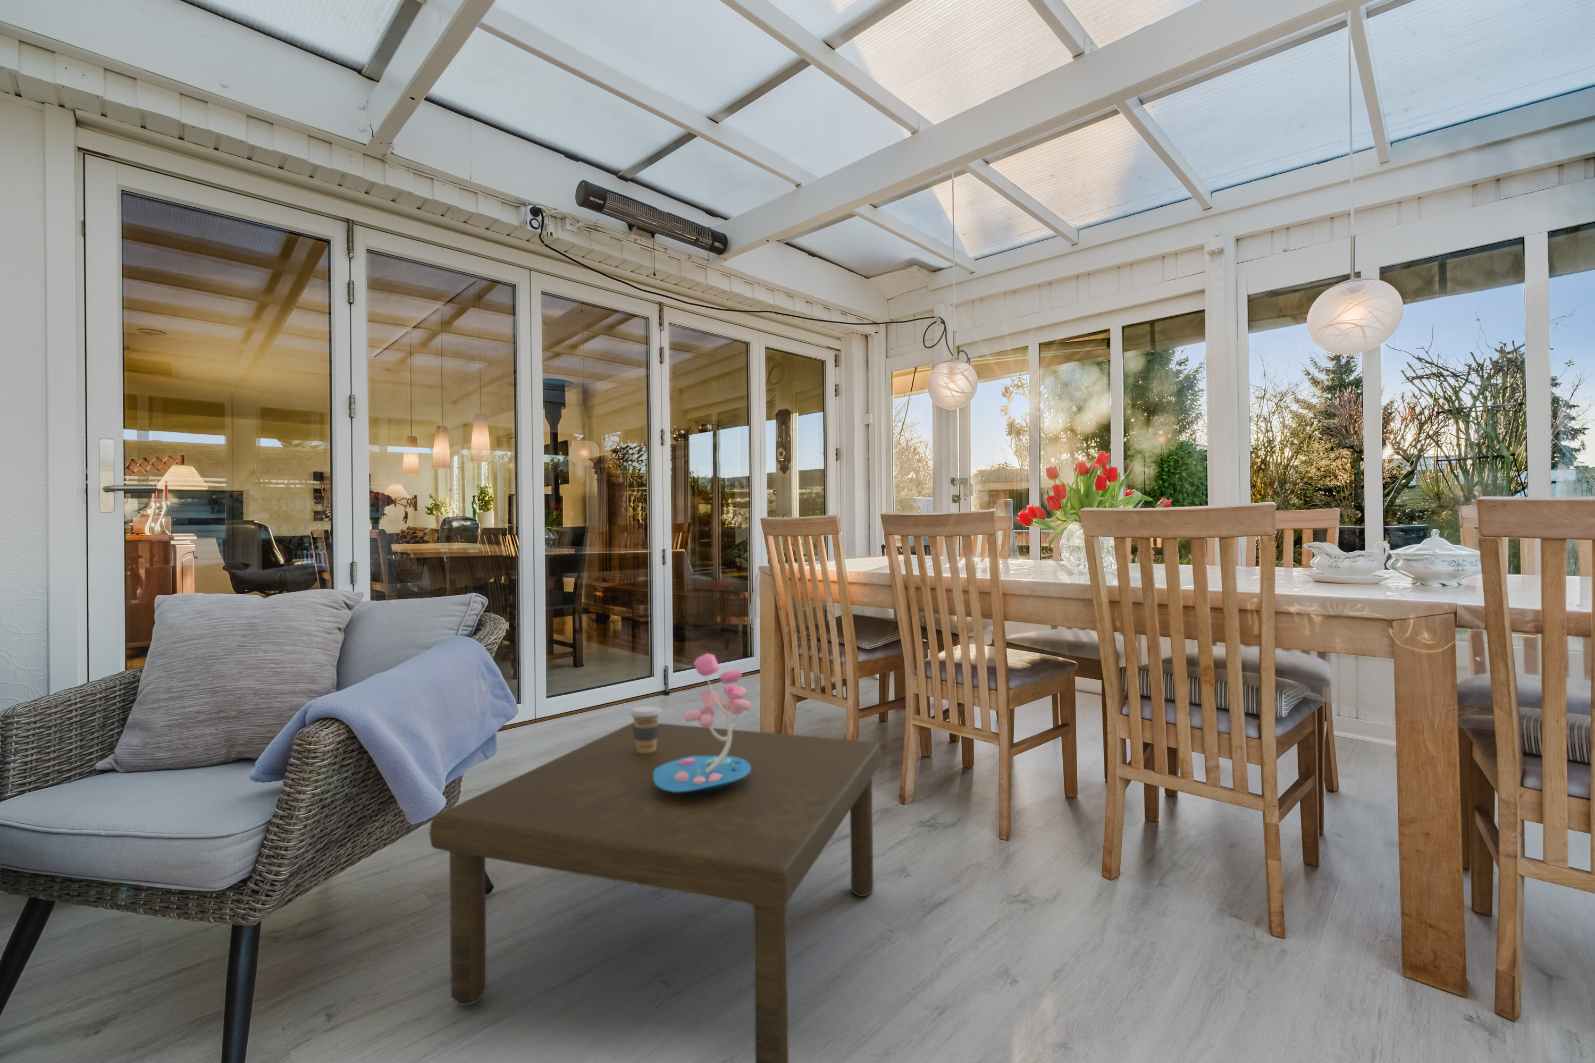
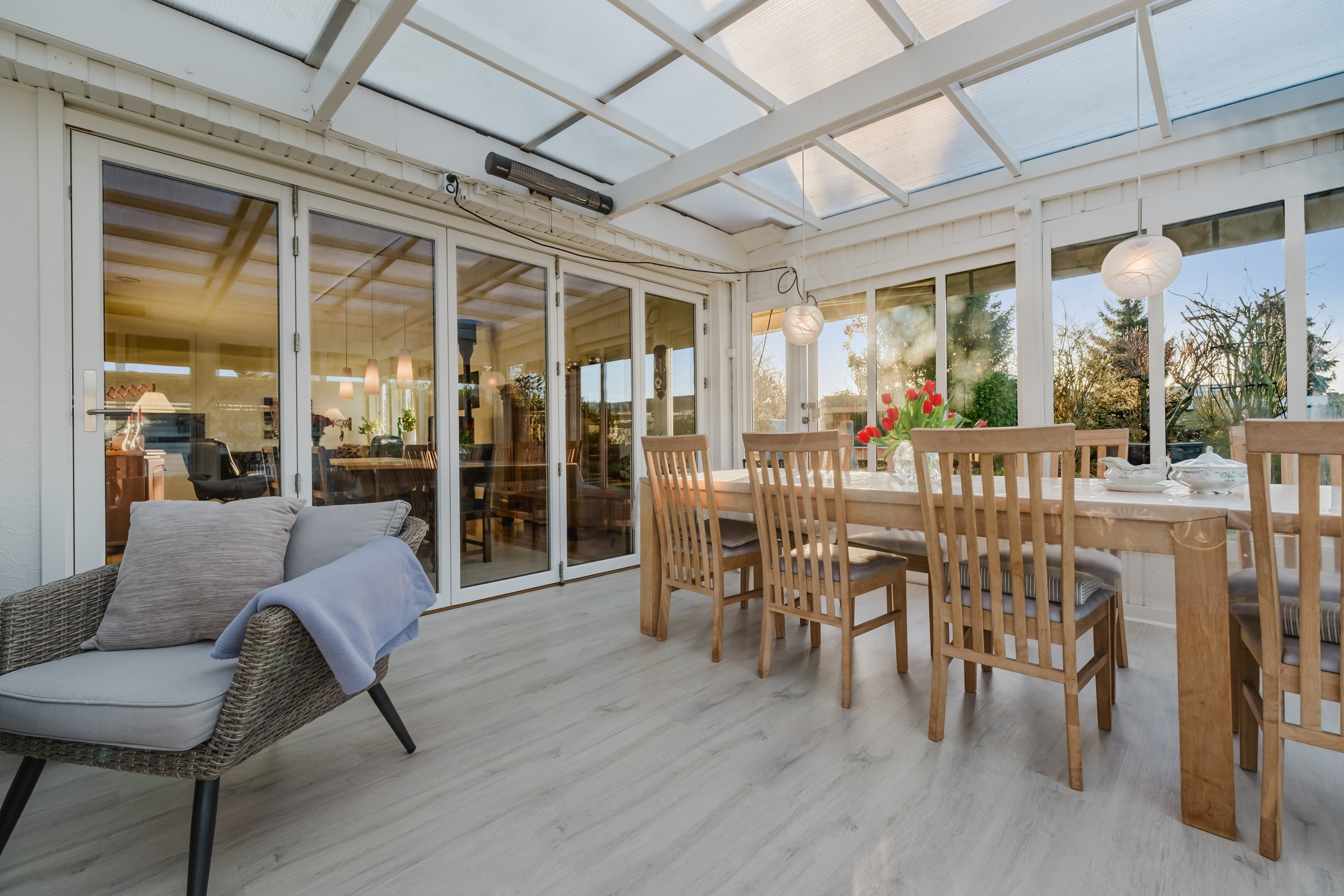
- coffee cup (646, 728)
- decorative tree (704, 717)
- coffee table (688, 857)
